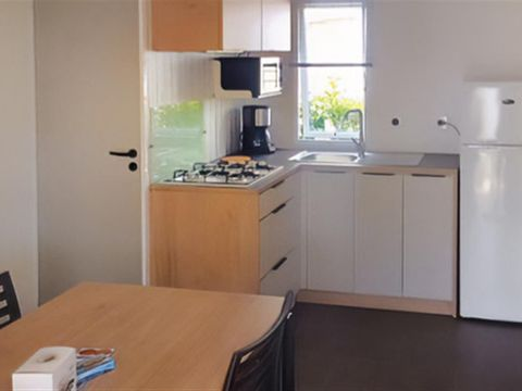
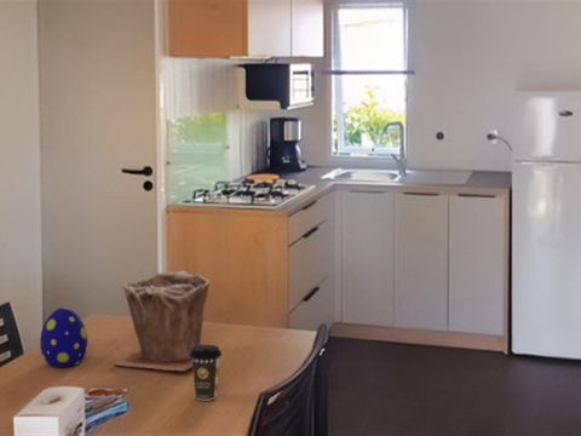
+ decorative egg (63, 335)
+ coffee cup (206, 372)
+ plant pot (166, 317)
